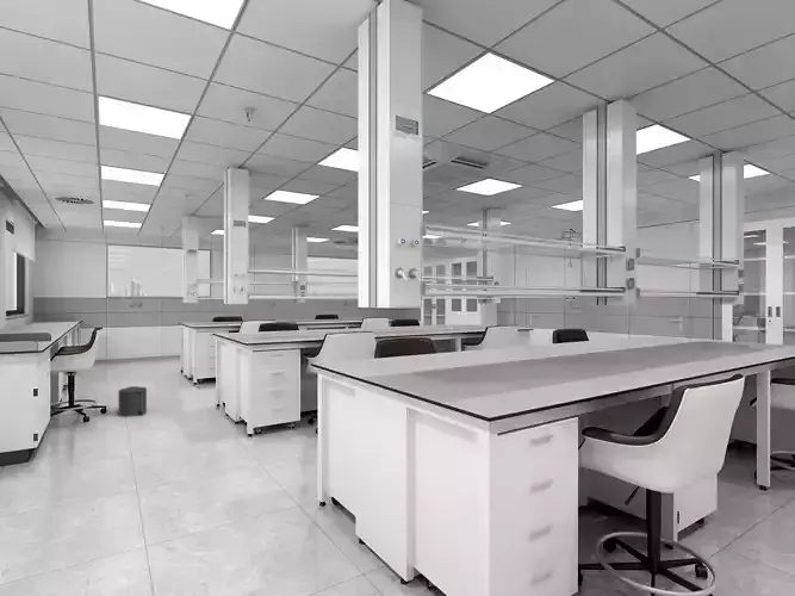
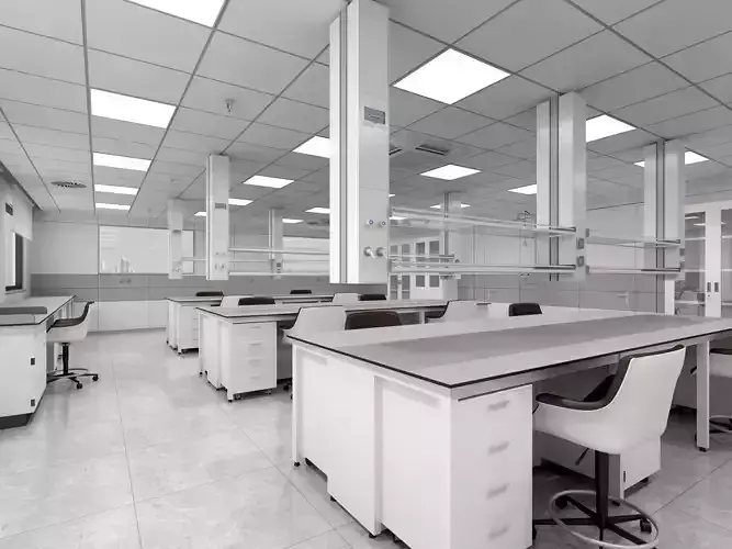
- trash bin (131, 399)
